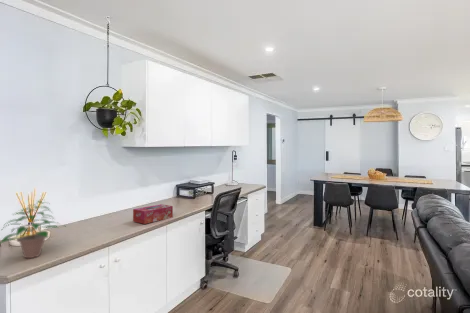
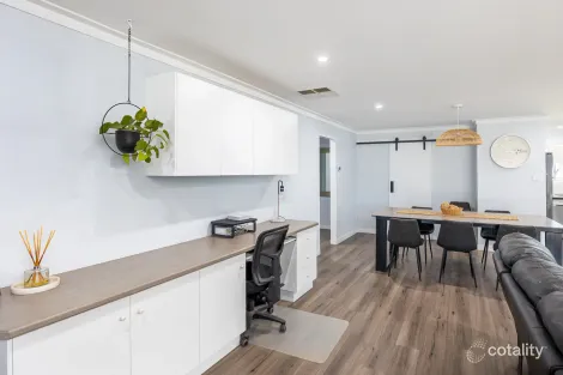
- tissue box (153, 213)
- potted plant (32, 228)
